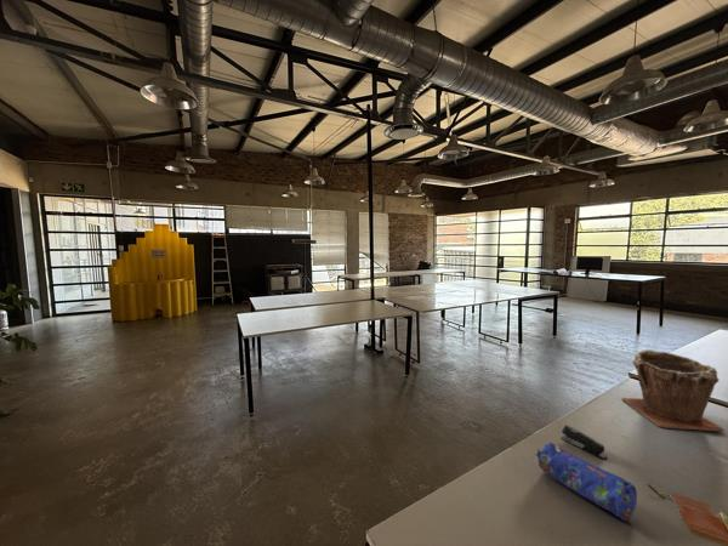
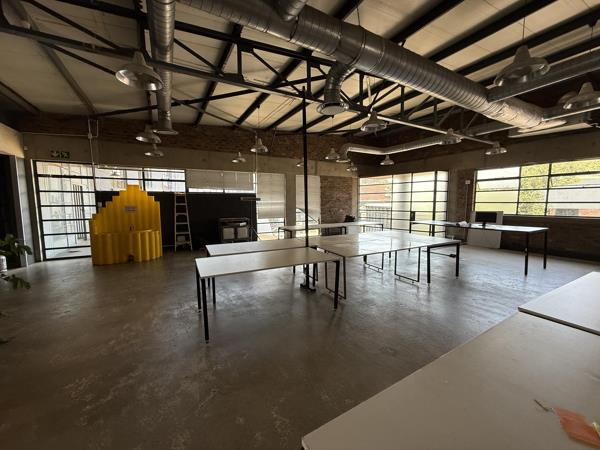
- plant pot (670, 386)
- stapler (582, 439)
- pencil case (582, 474)
